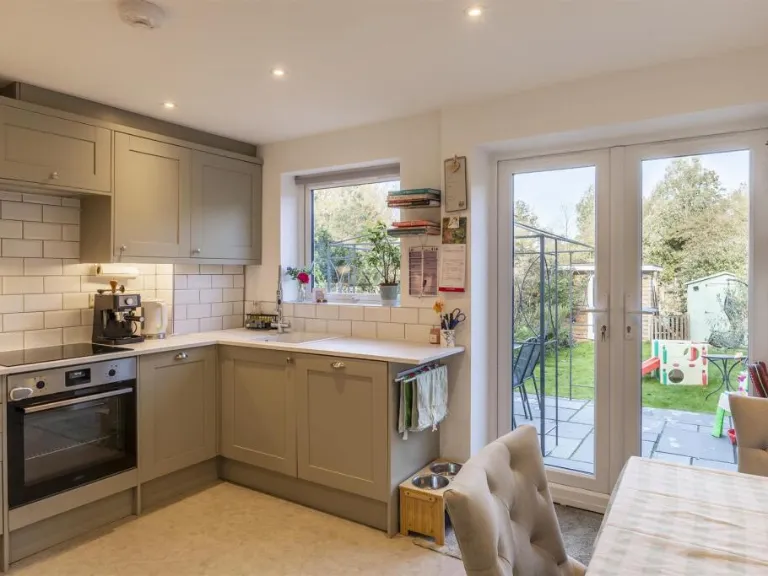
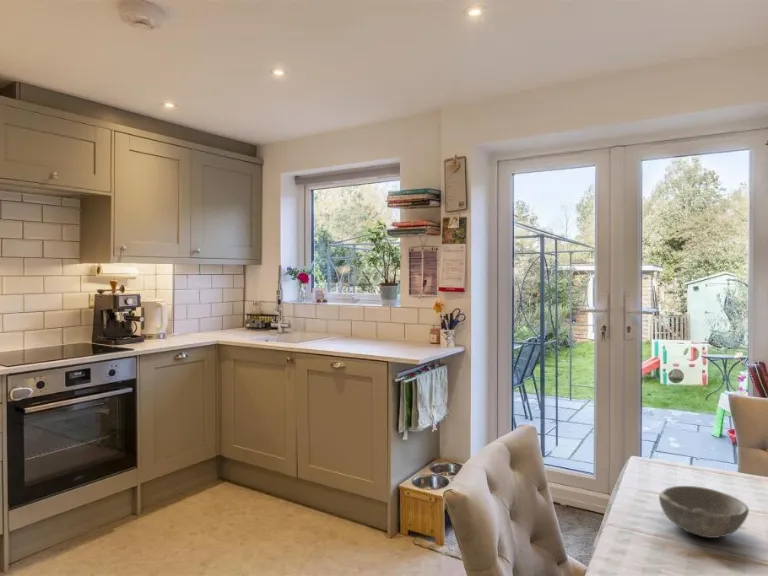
+ bowl (701, 513)
